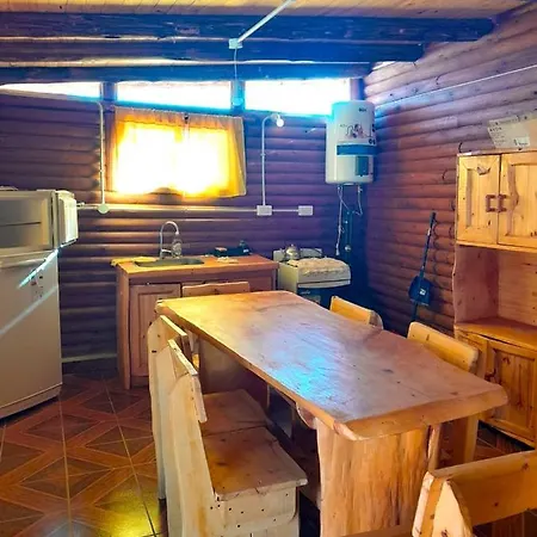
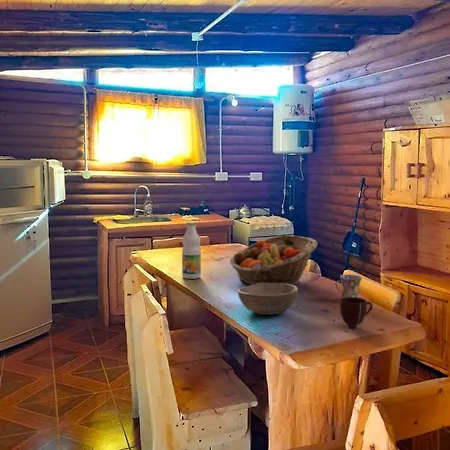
+ bowl (267, 300)
+ mug (347, 289)
+ bottle (191, 249)
+ mug (356, 312)
+ fruit basket (272, 259)
